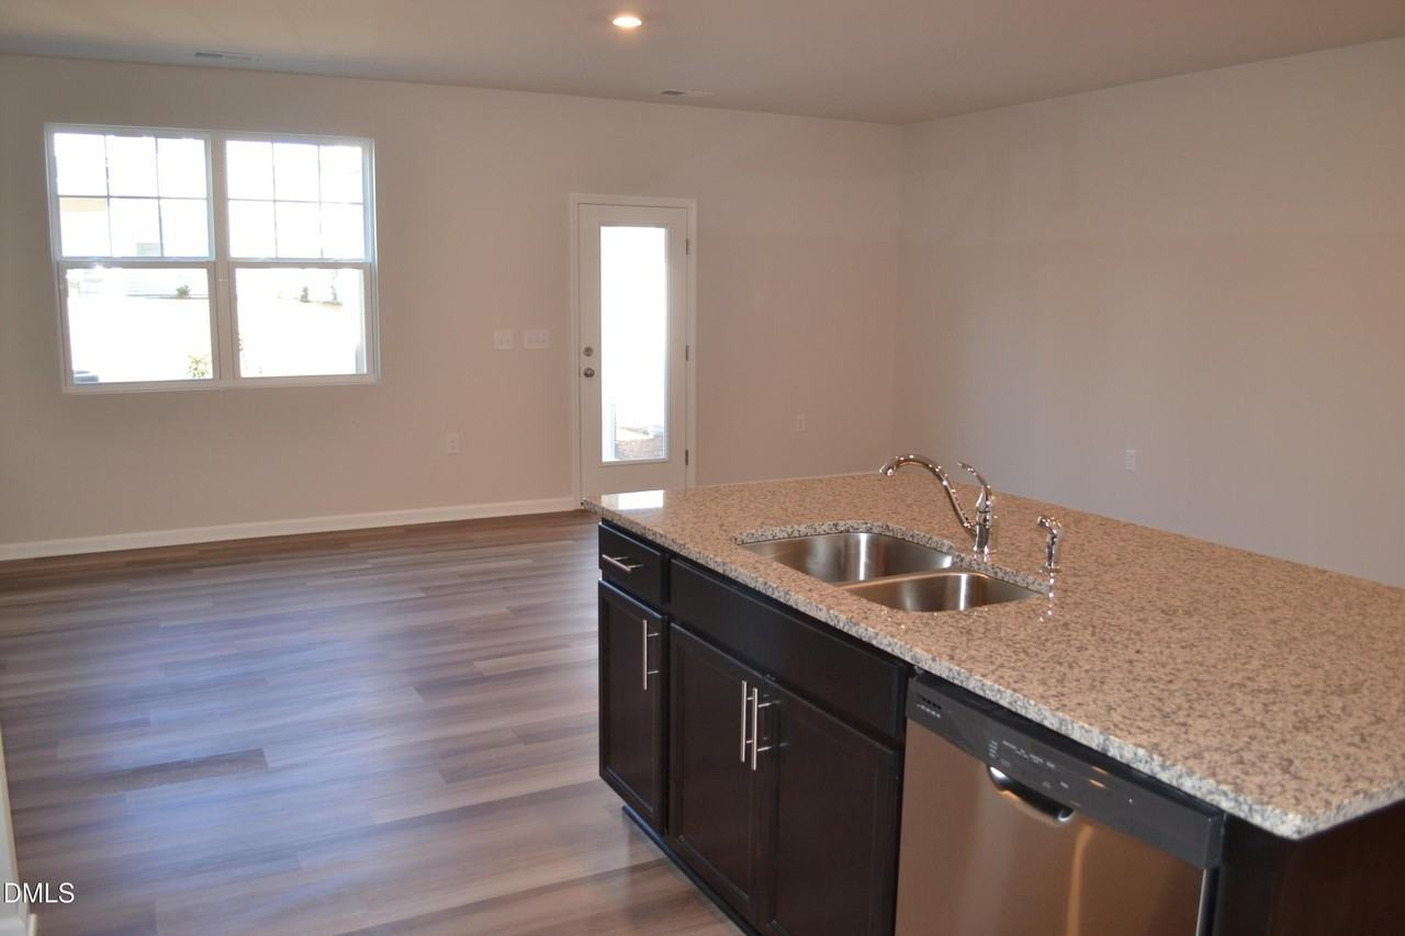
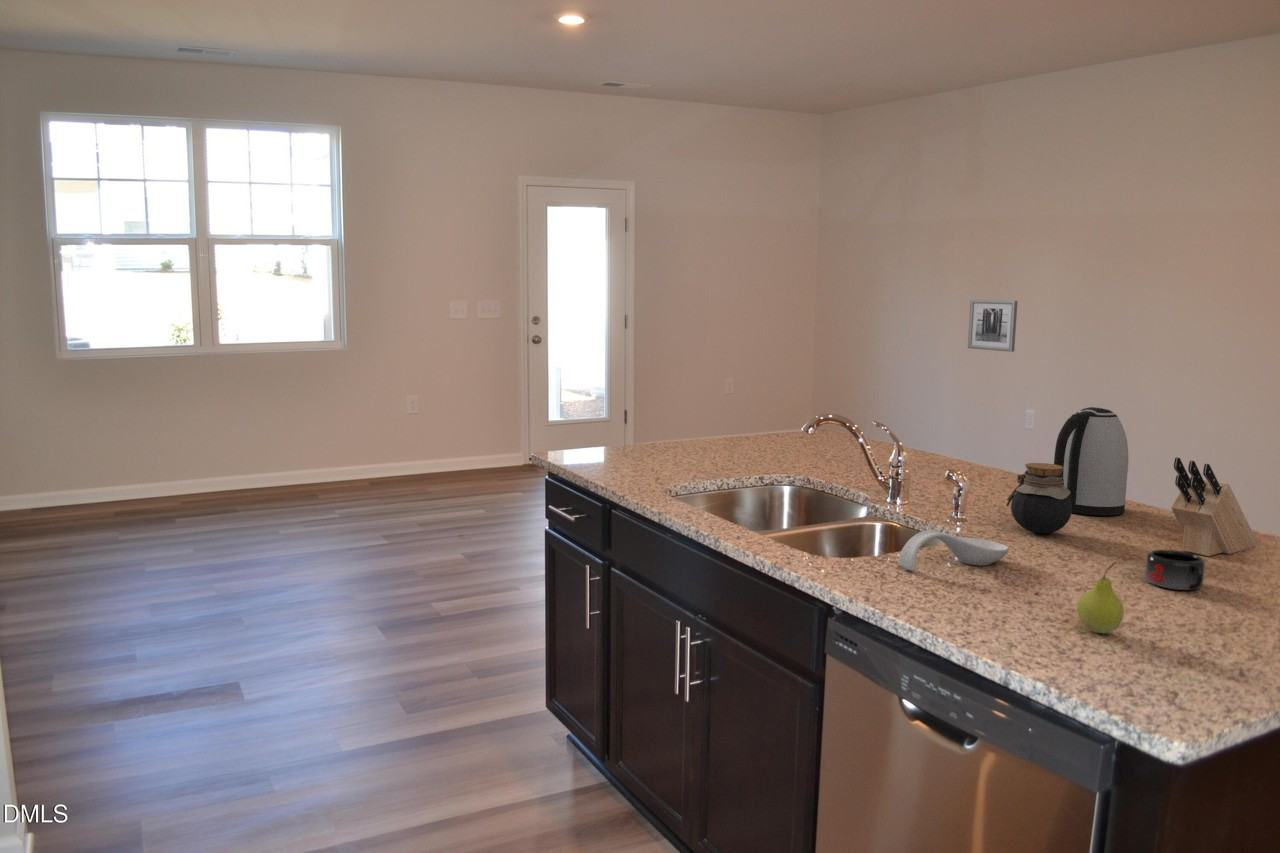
+ knife block (1212, 503)
+ fruit (1101, 596)
+ jar (1039, 498)
+ kettle (1085, 459)
+ mug (1178, 571)
+ spoon rest (954, 547)
+ wall art (991, 325)
